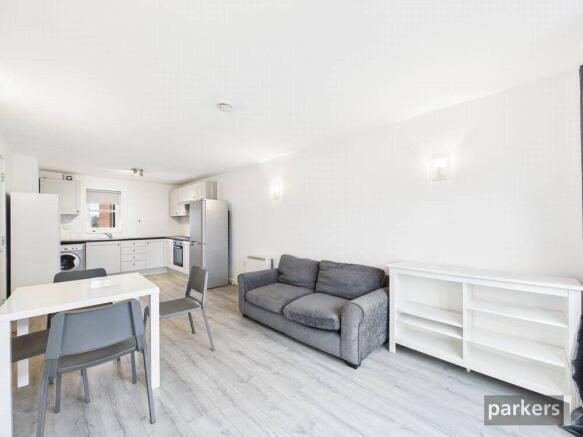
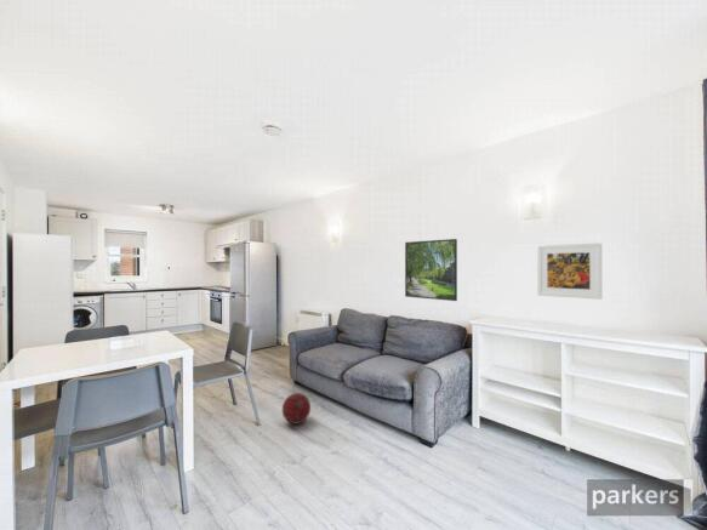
+ ball (296, 408)
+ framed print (568, 270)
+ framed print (429, 269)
